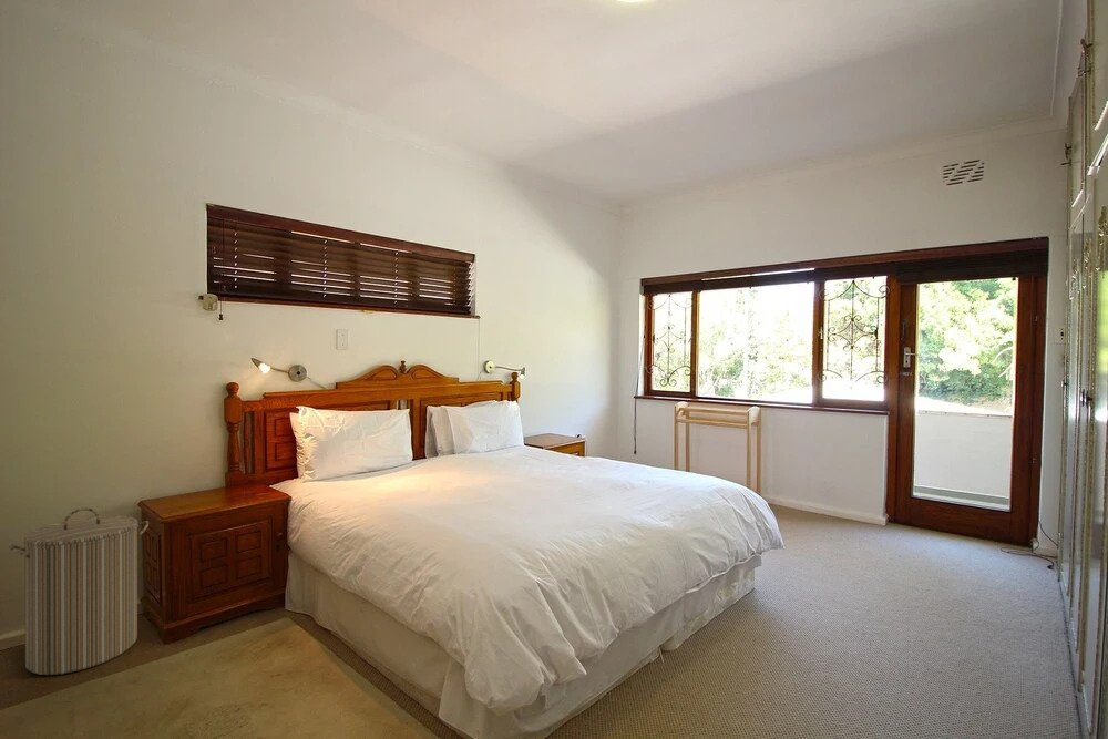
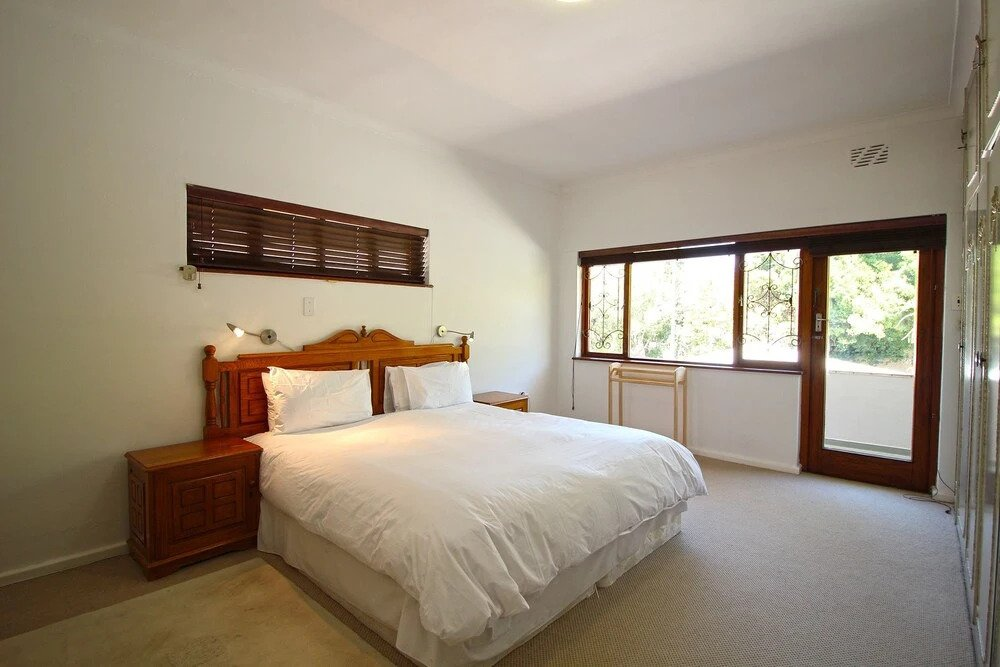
- laundry hamper (83, 579)
